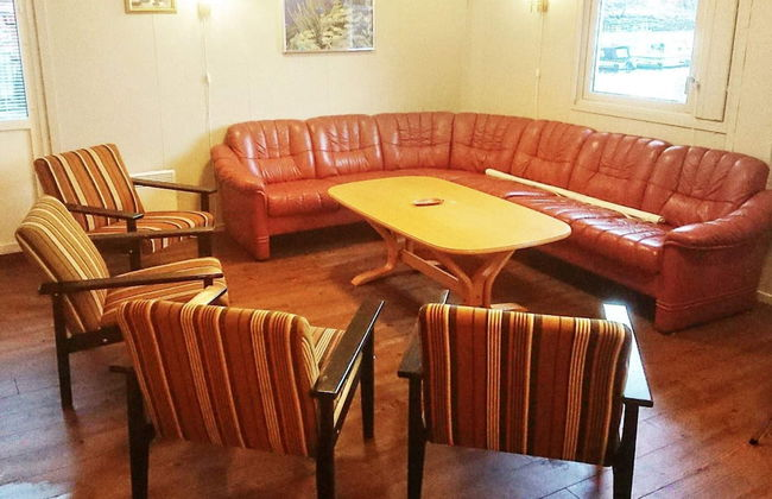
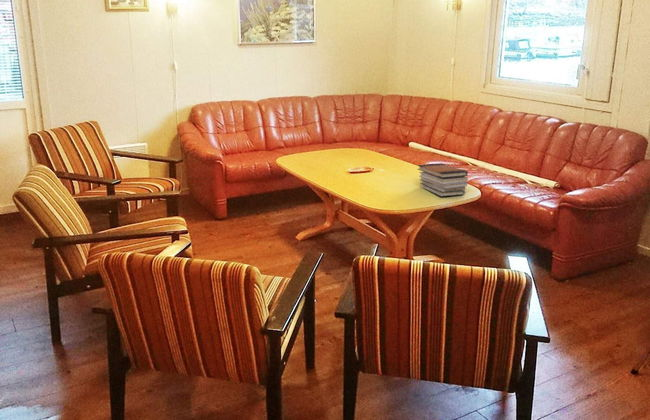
+ book stack (442, 179)
